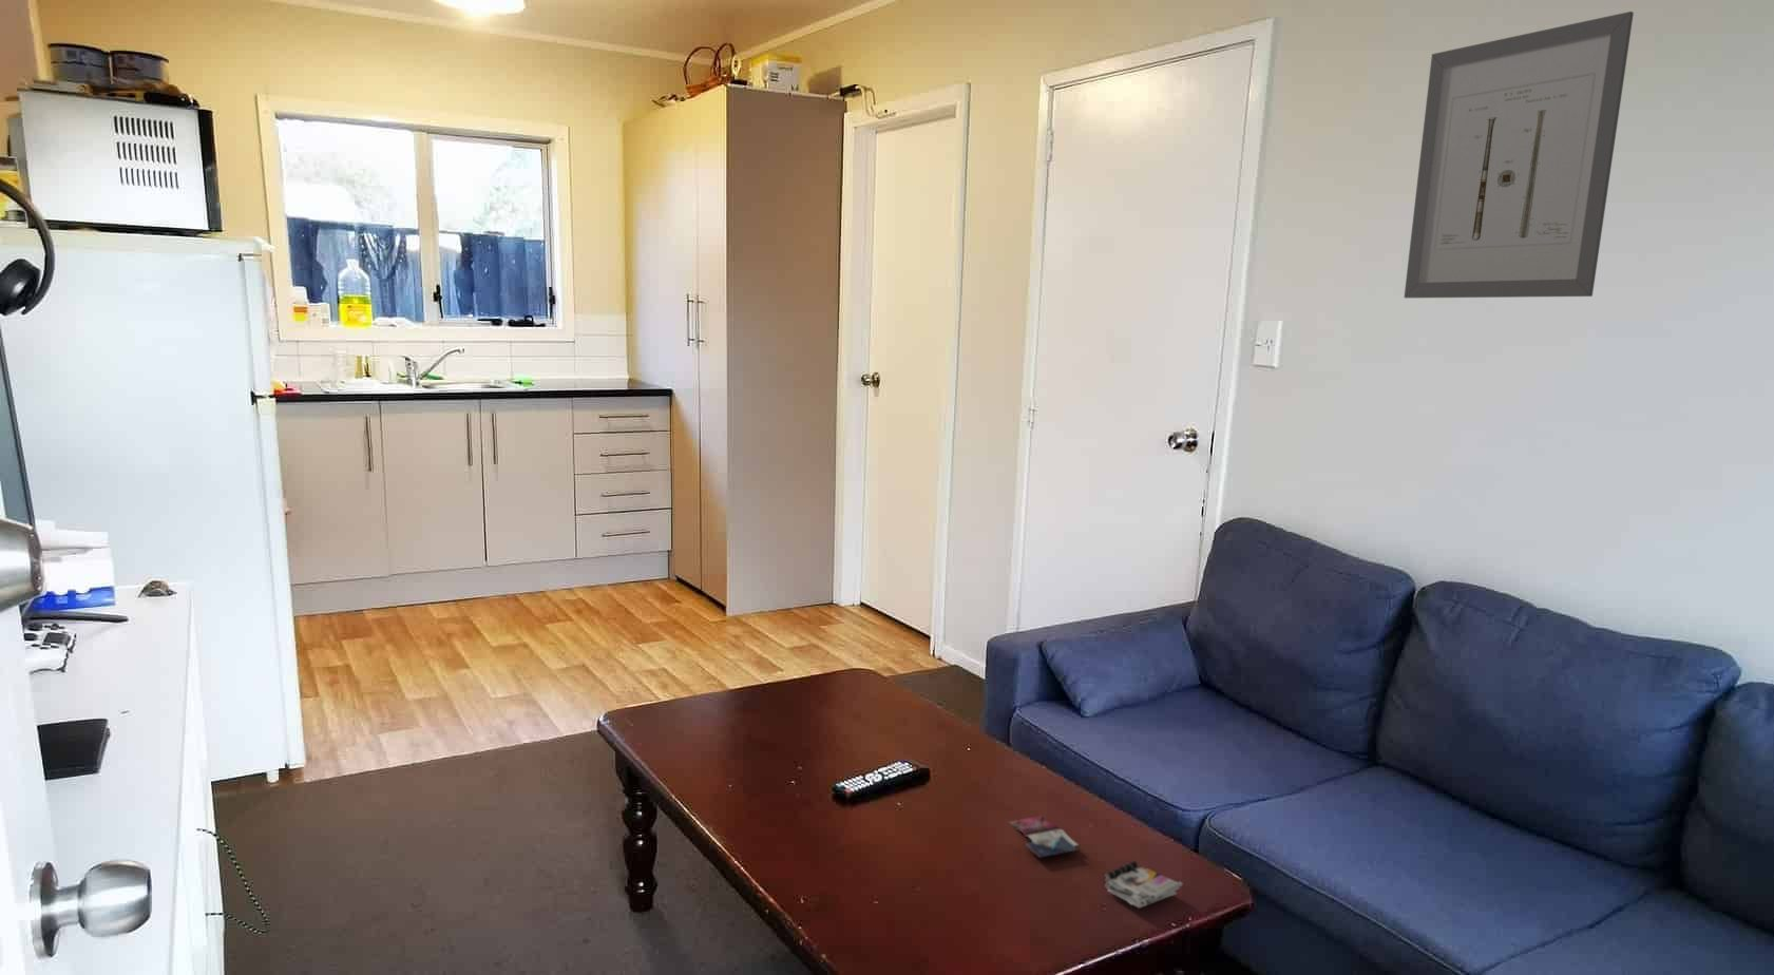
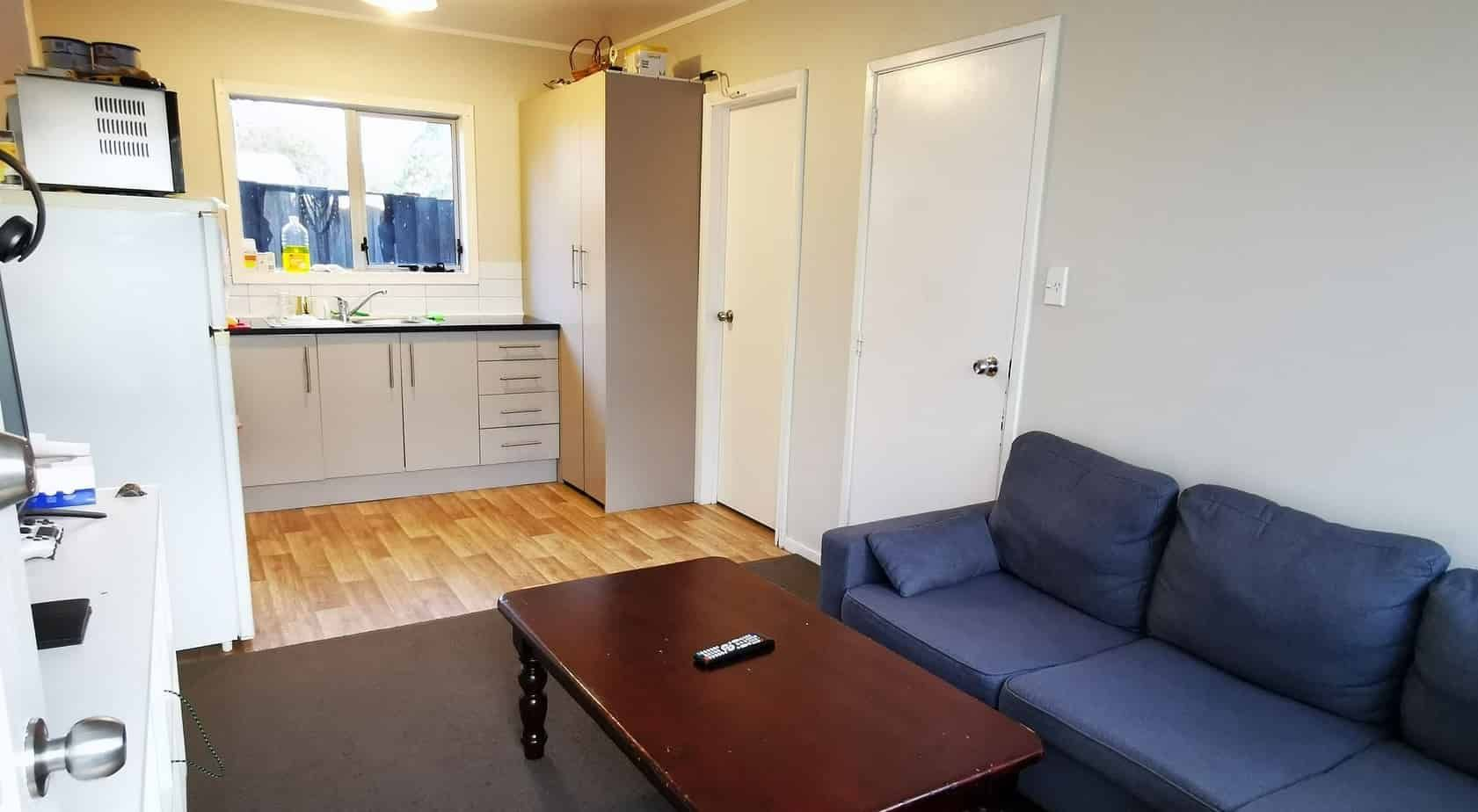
- magazine (1078, 849)
- wall art (1508, 168)
